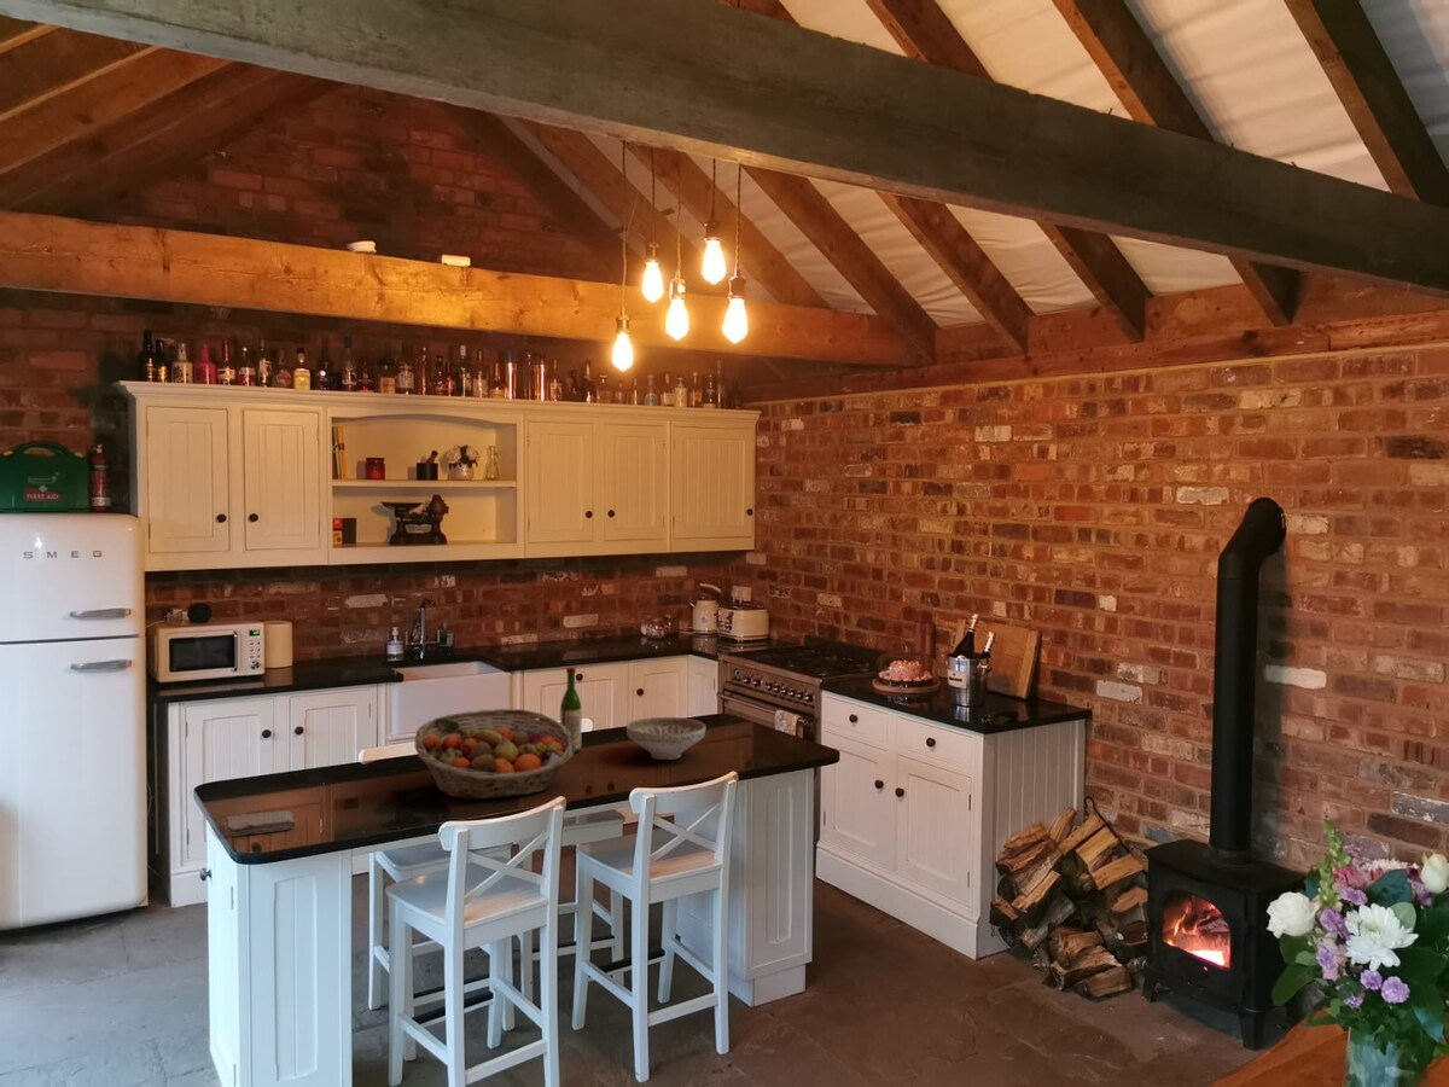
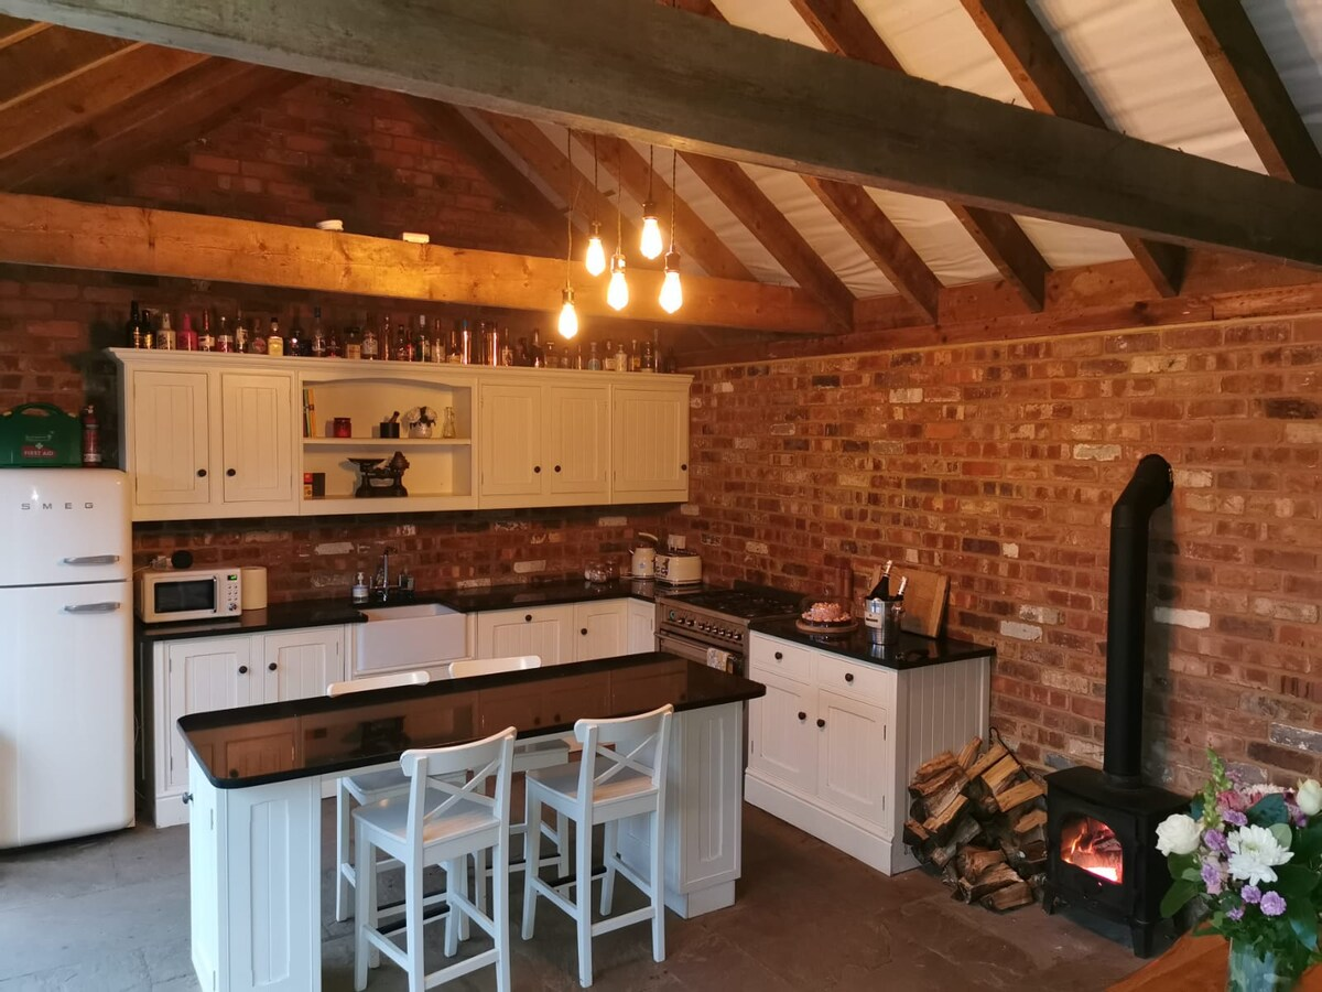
- fruit basket (495, 752)
- decorative bowl (665, 740)
- wine bottle (570, 709)
- washcloth (258, 821)
